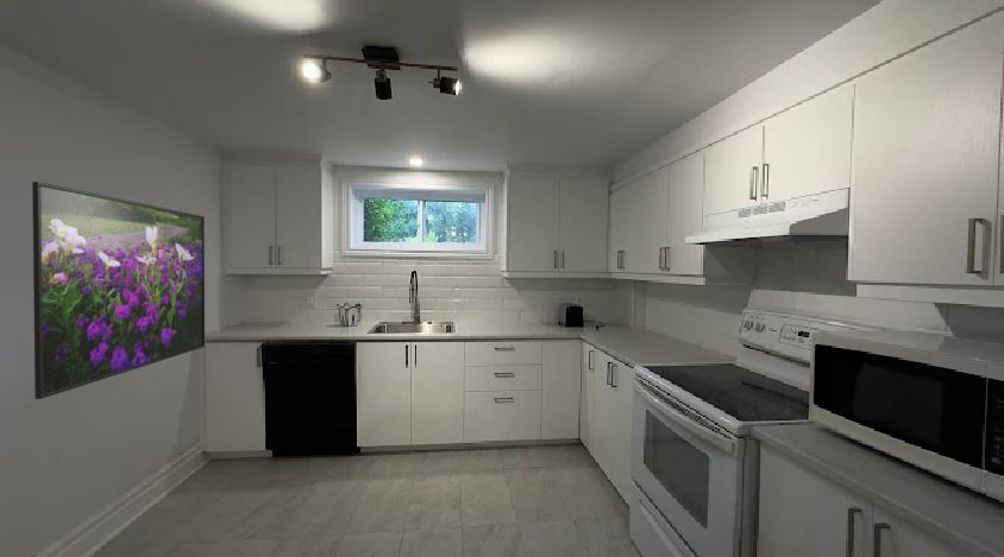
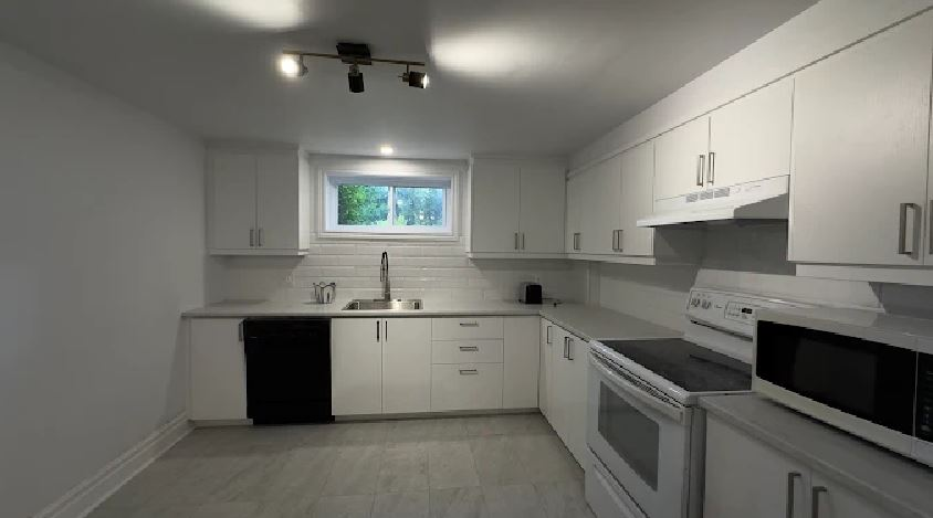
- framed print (140, 285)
